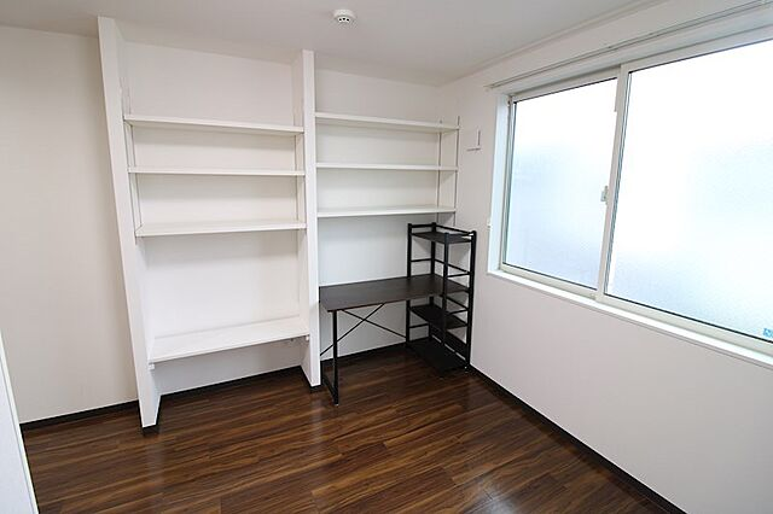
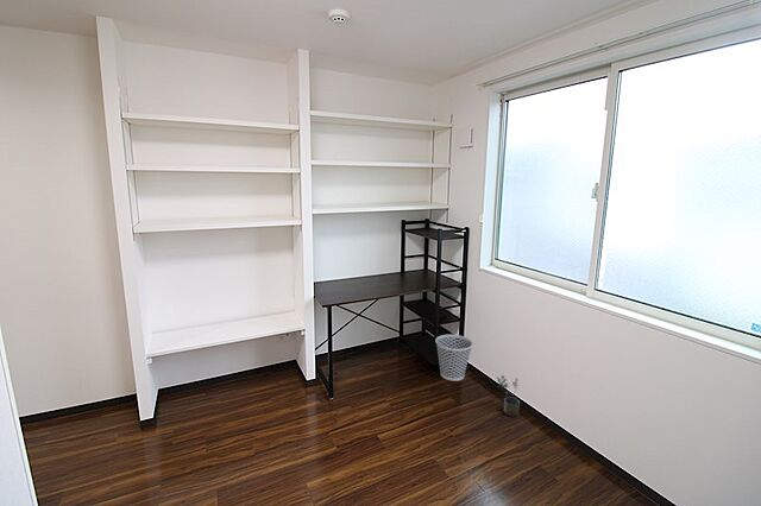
+ wastebasket (453, 358)
+ potted plant (508, 393)
